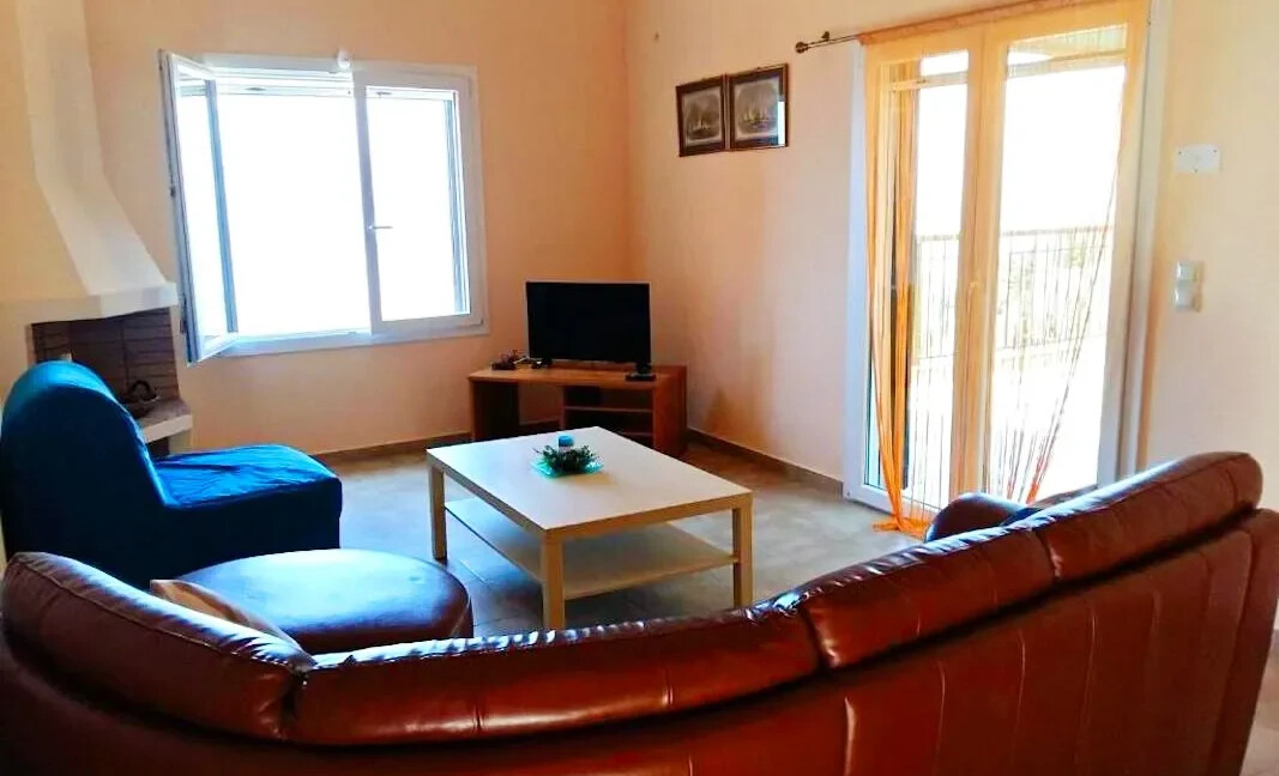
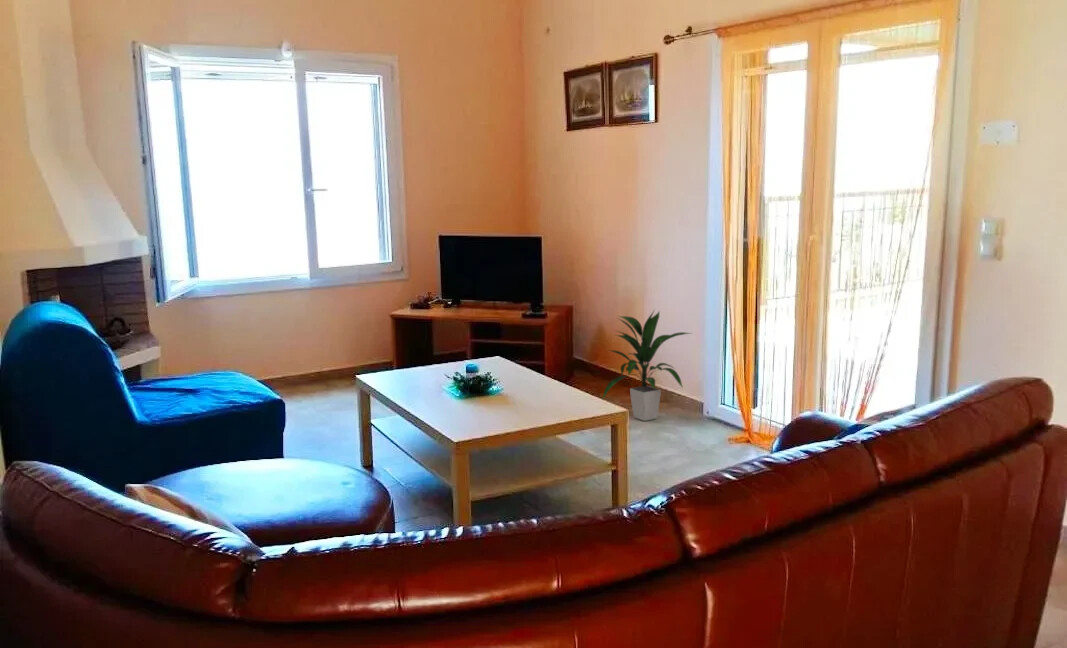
+ indoor plant (641, 363)
